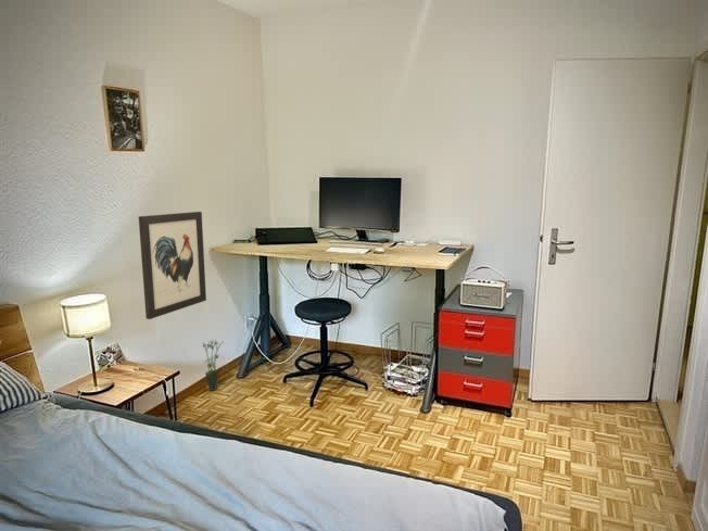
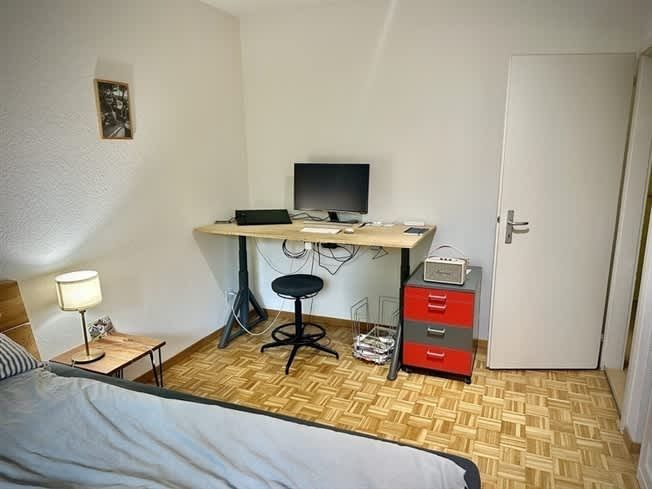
- potted plant (214, 364)
- wall art (175, 262)
